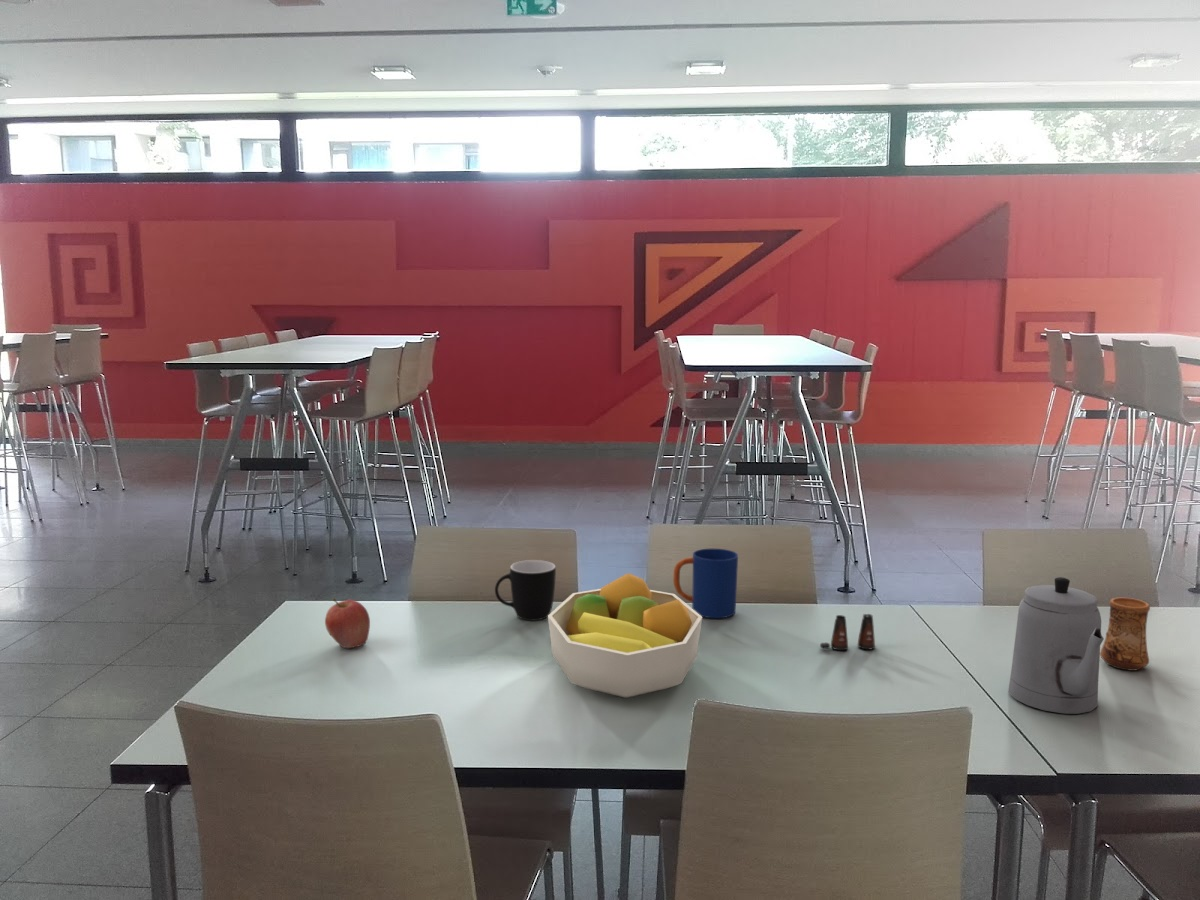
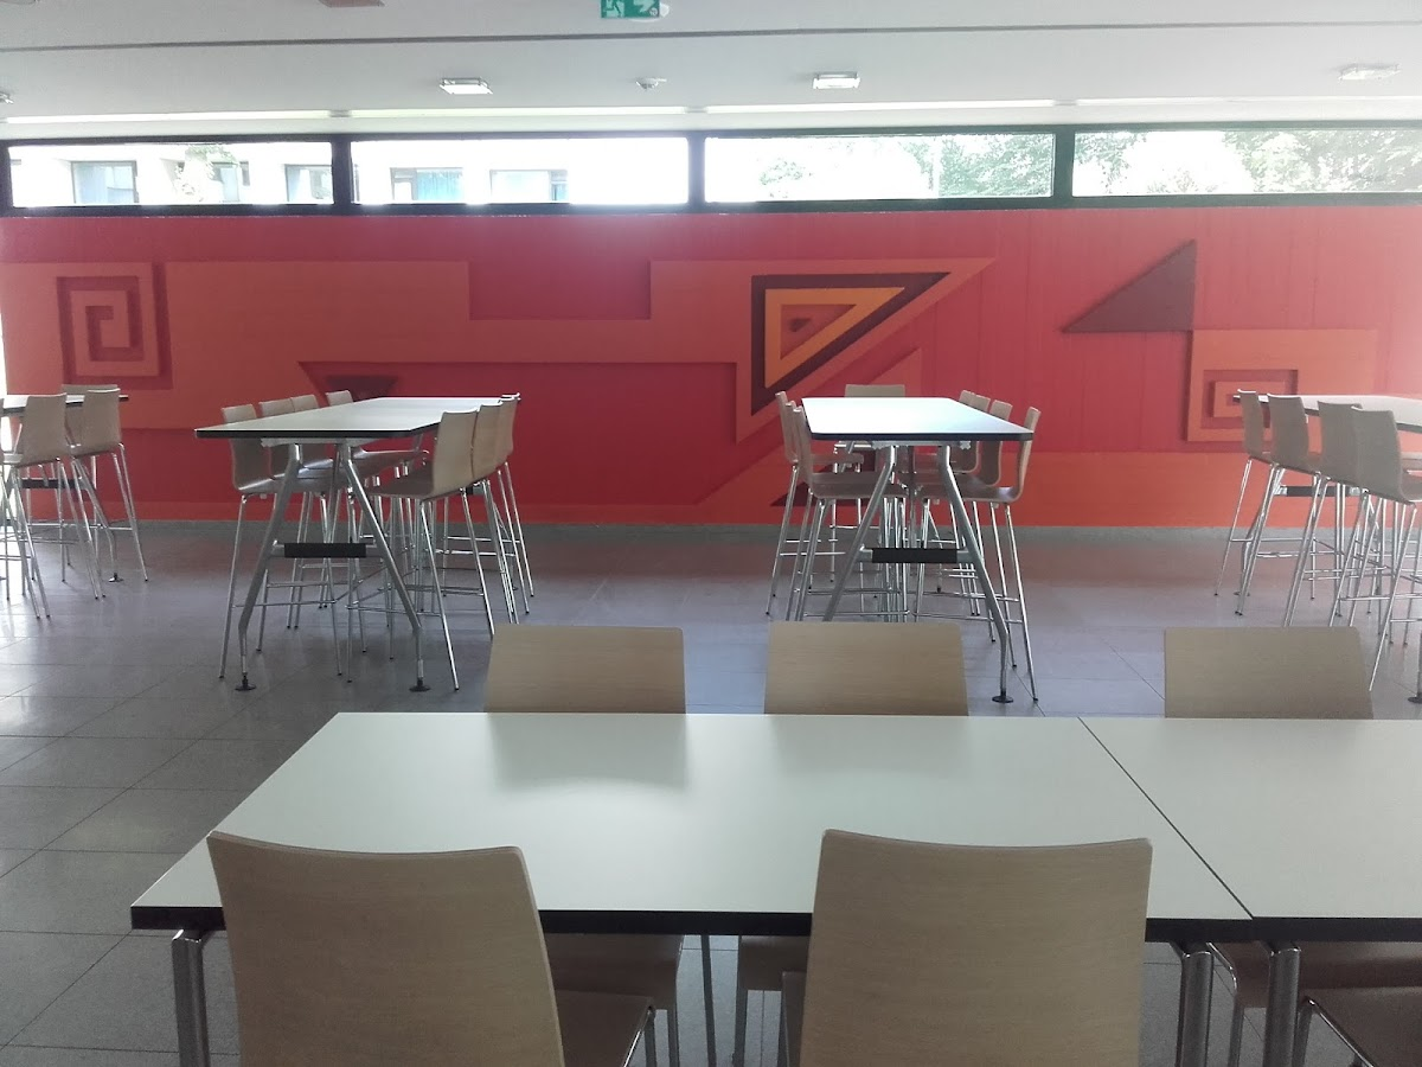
- fruit (346, 621)
- mug (705, 583)
- cup (1126, 633)
- mug (525, 591)
- fruit bowl (624, 630)
- teapot (1059, 640)
- salt shaker (846, 631)
